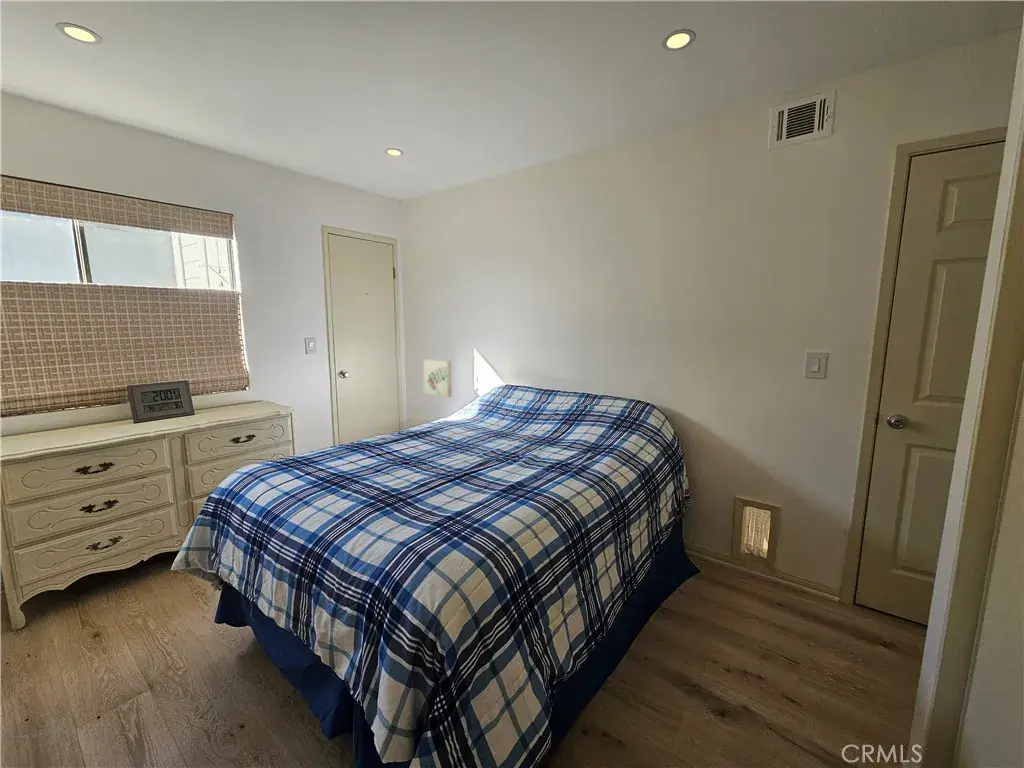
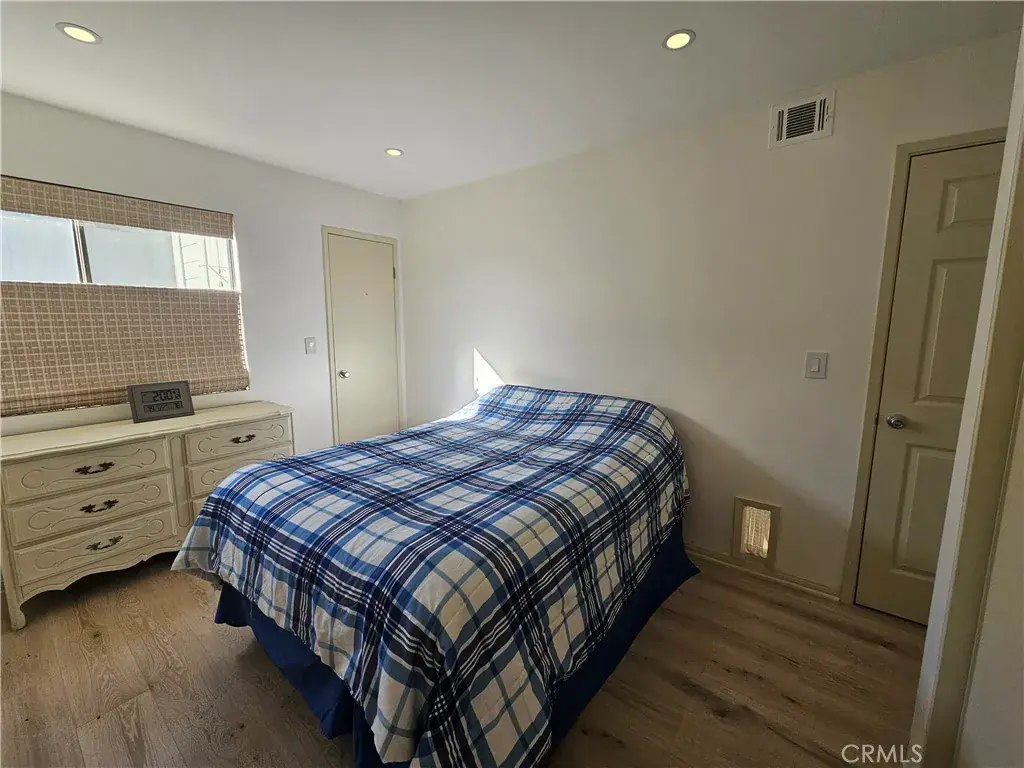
- wall art (437, 377)
